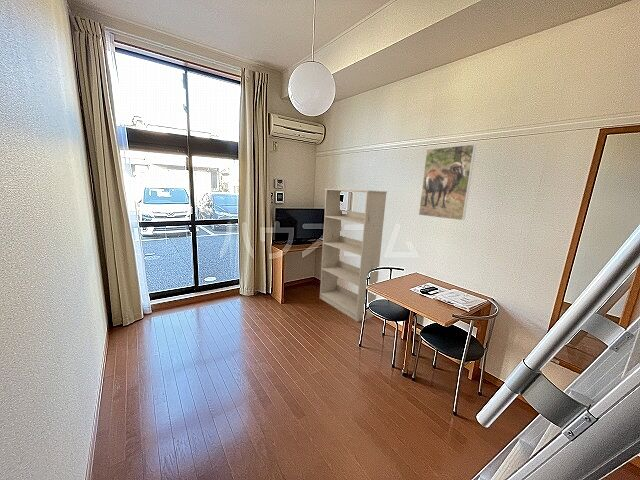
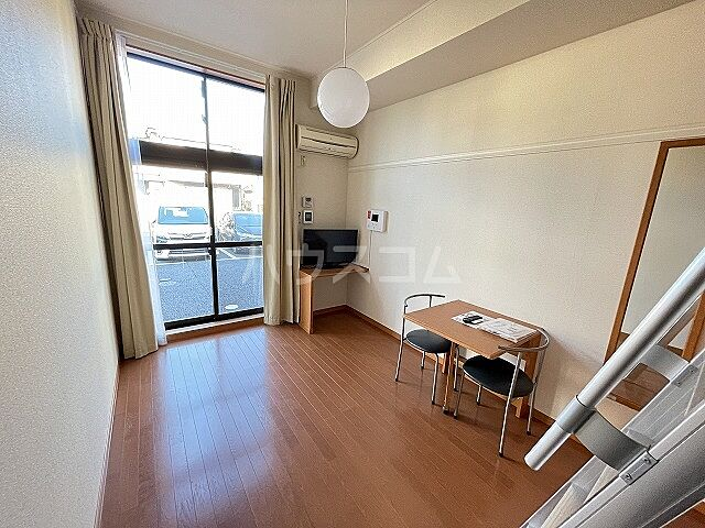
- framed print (444, 183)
- bookcase (349, 250)
